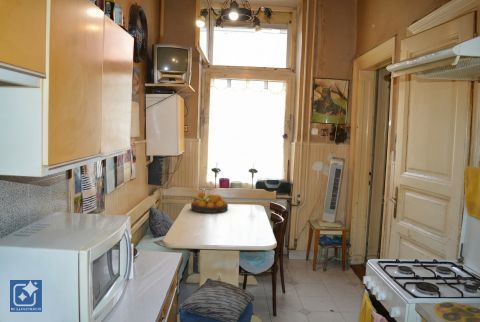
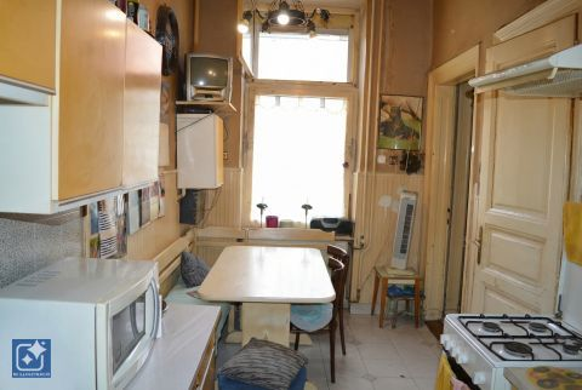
- fruit bowl (209, 201)
